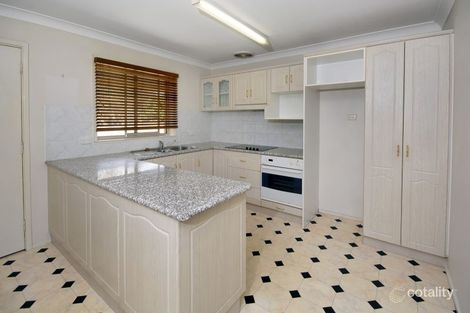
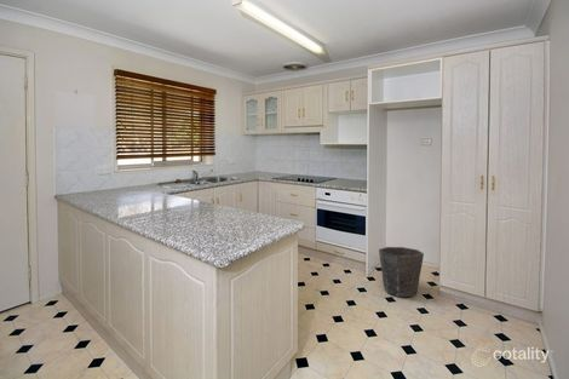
+ waste bin (400, 271)
